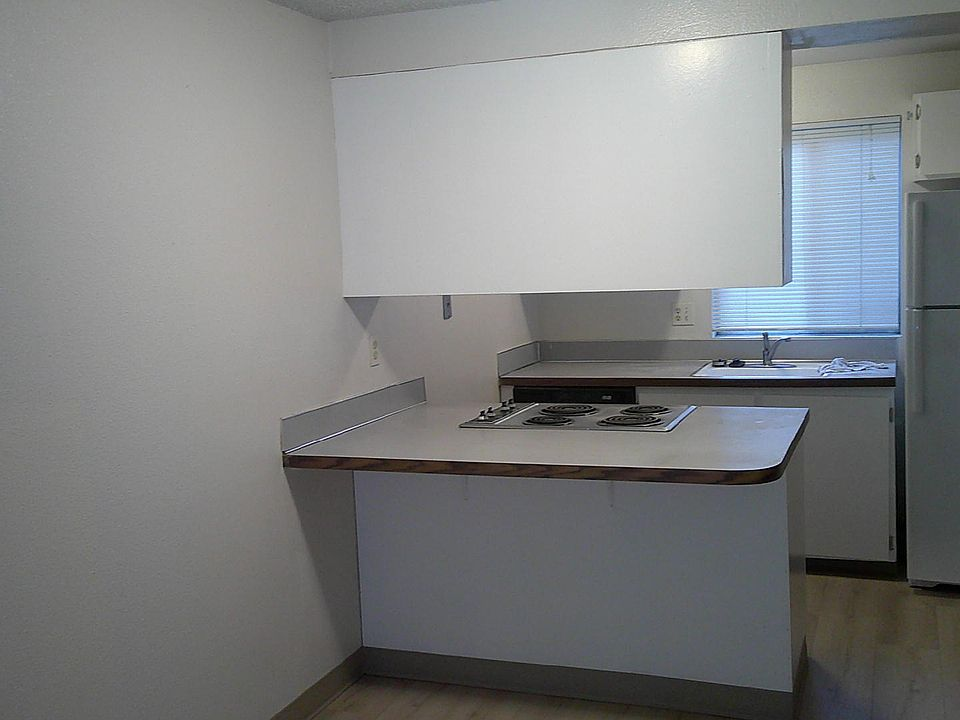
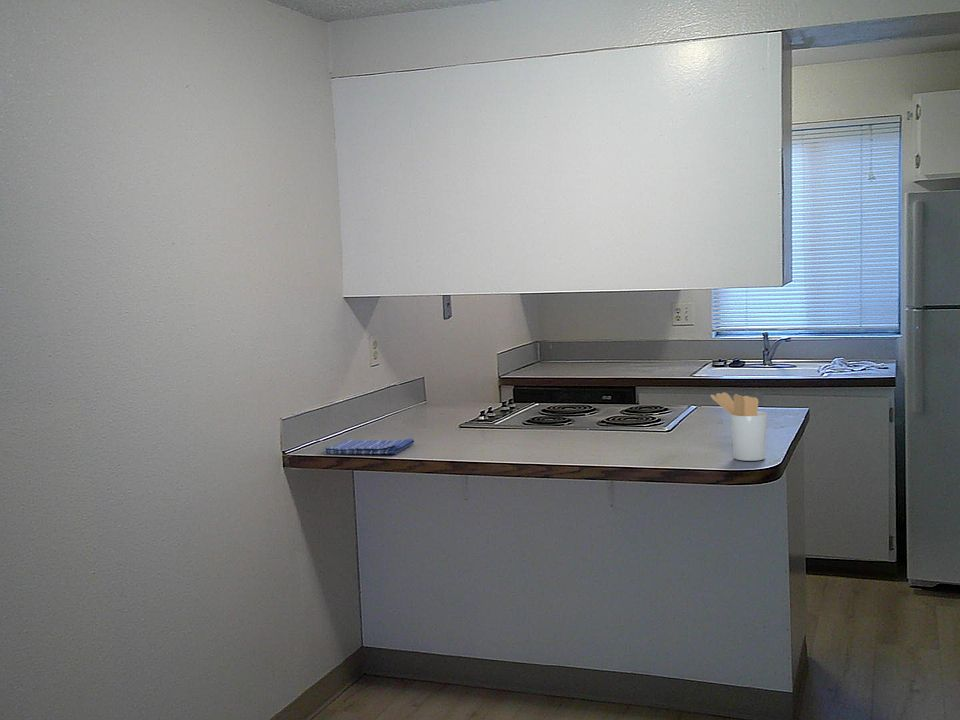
+ utensil holder (739, 424)
+ dish towel (370, 444)
